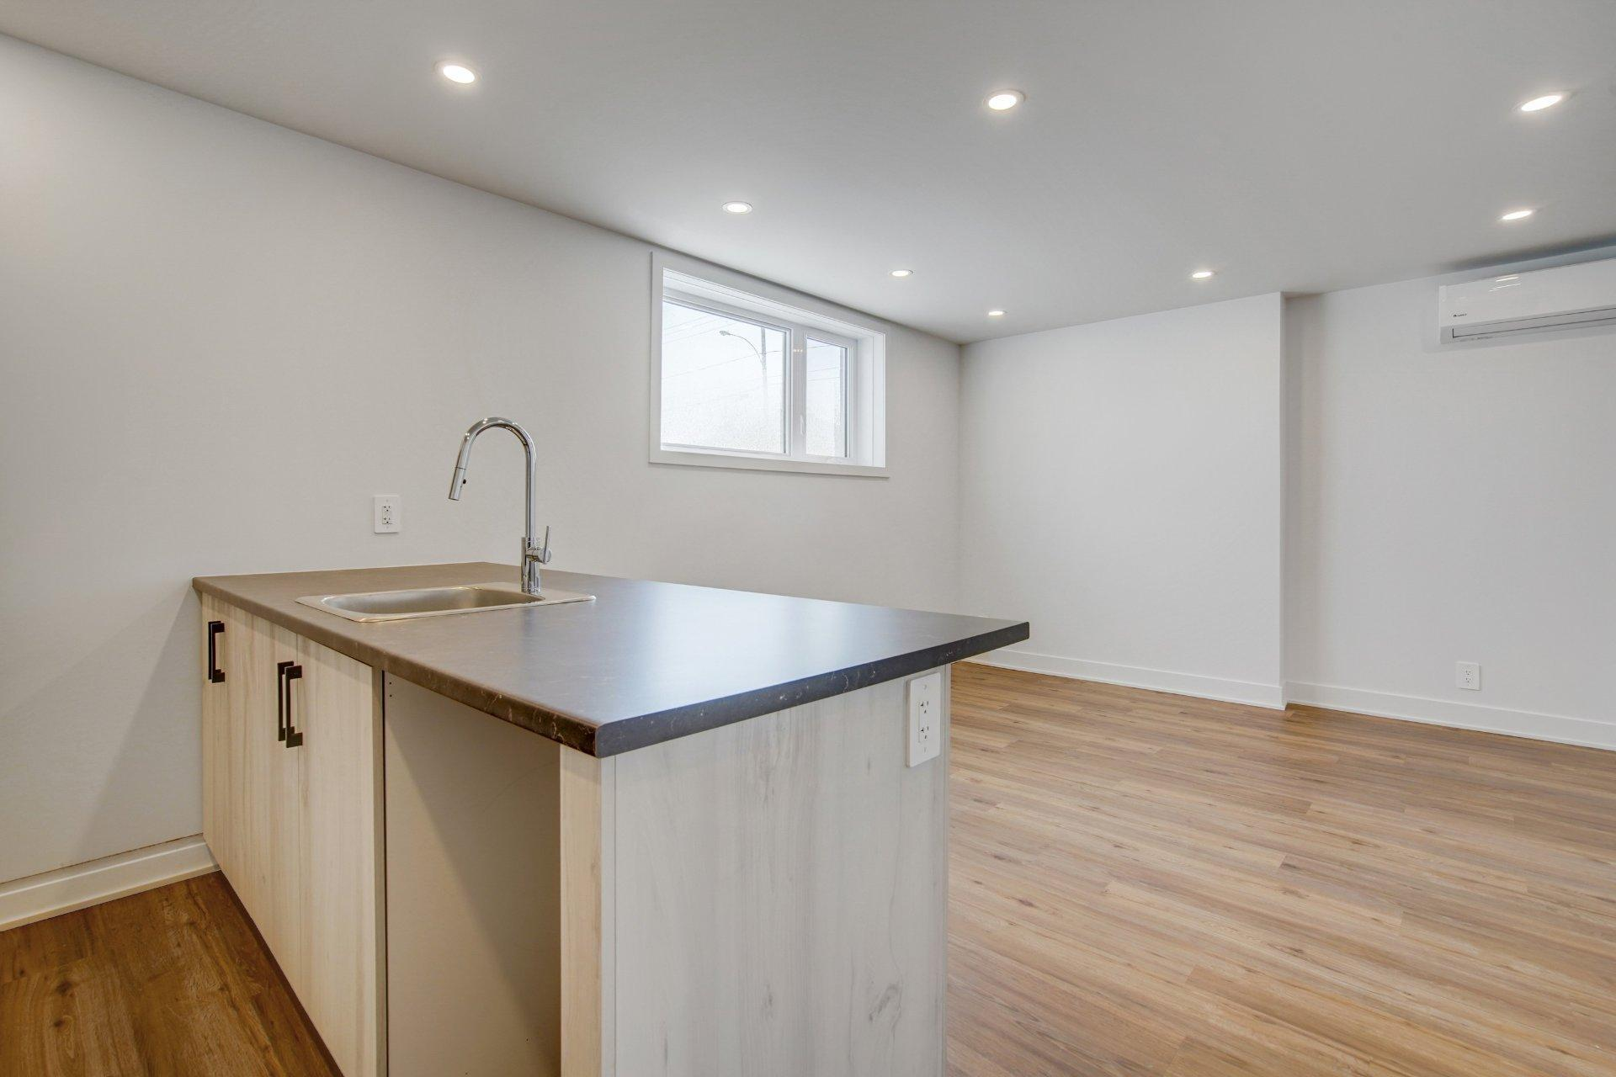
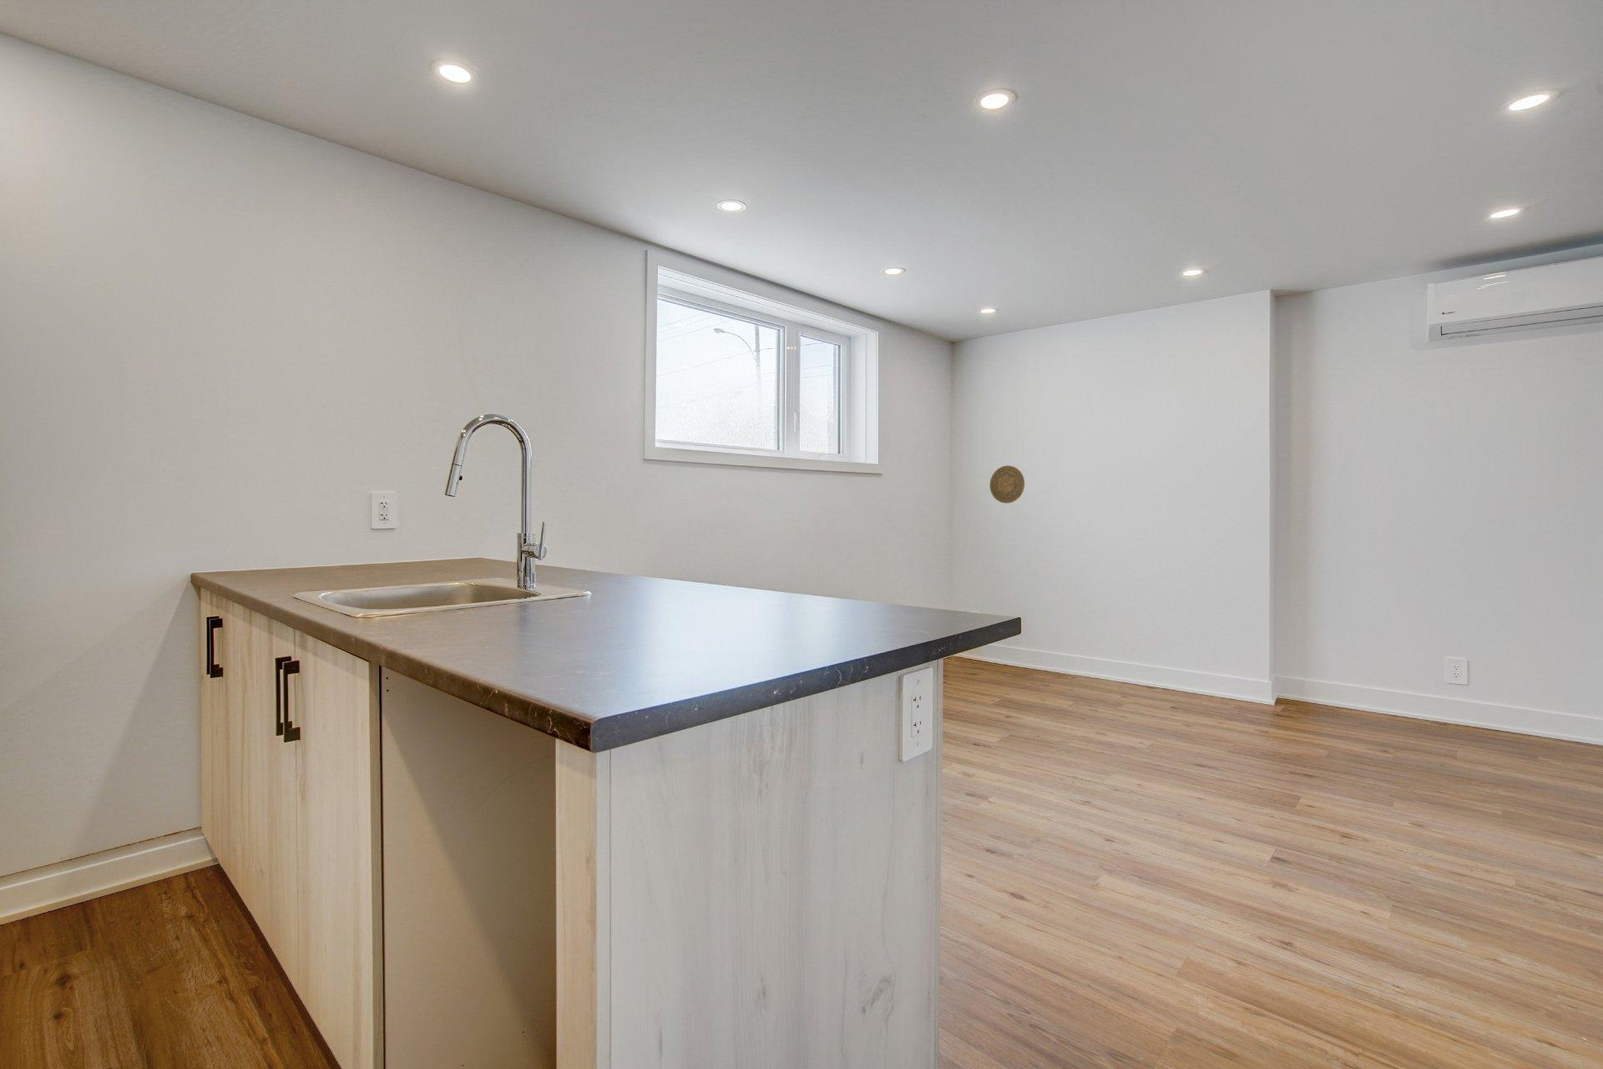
+ decorative plate (1007, 483)
